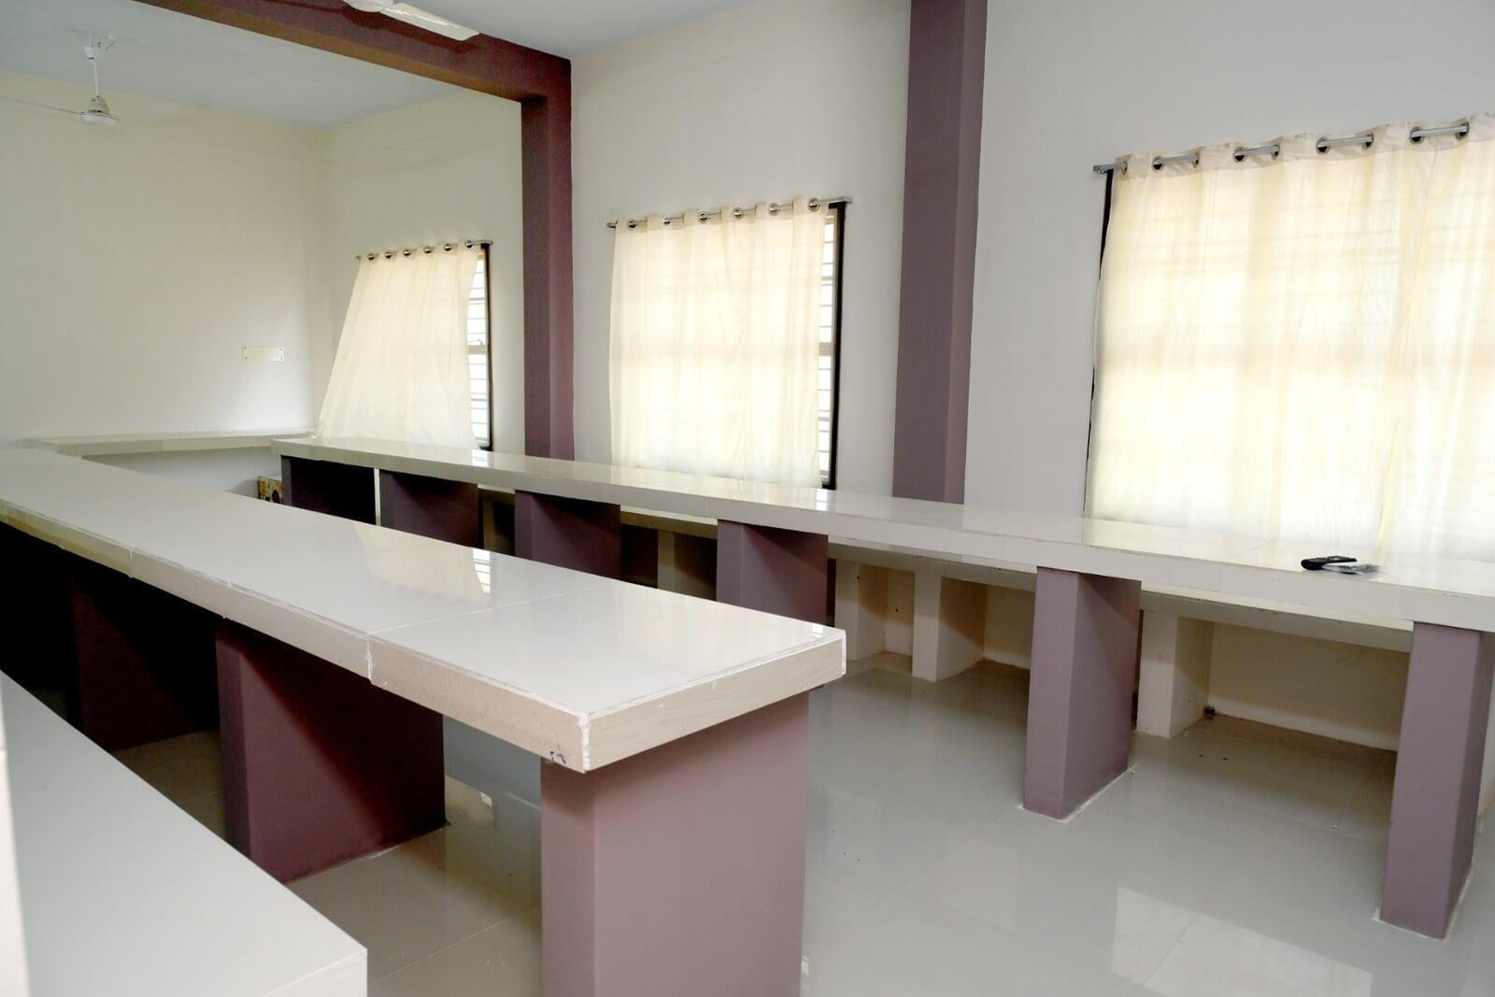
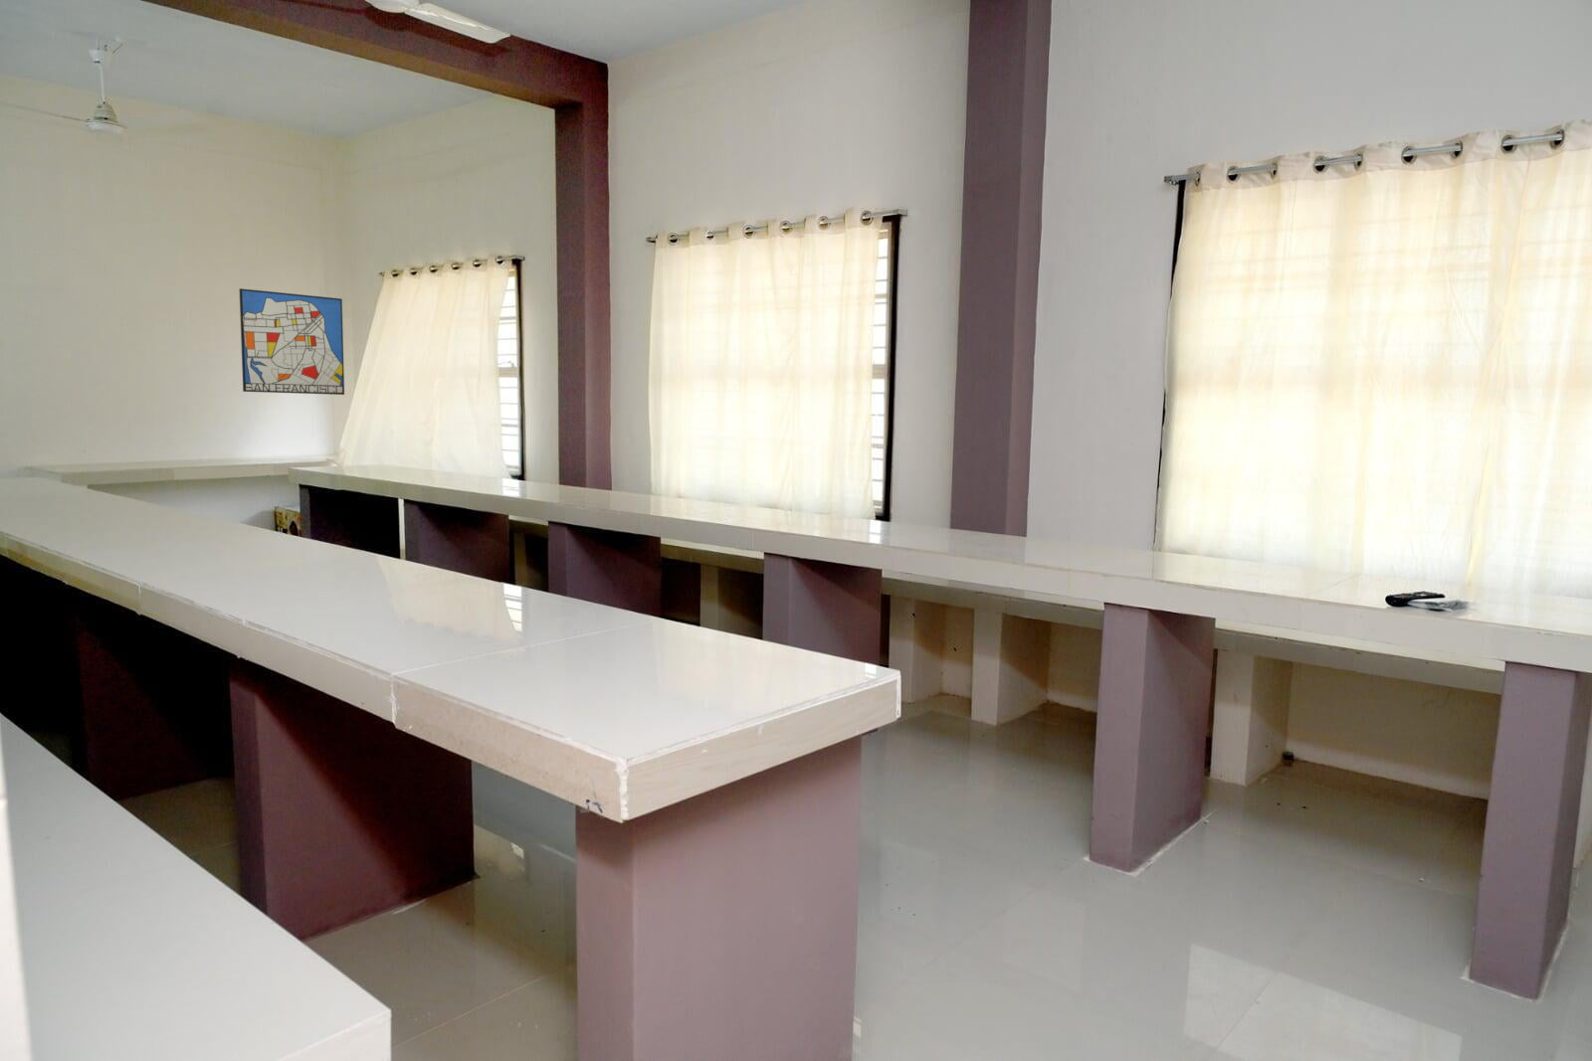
+ wall art (294, 343)
